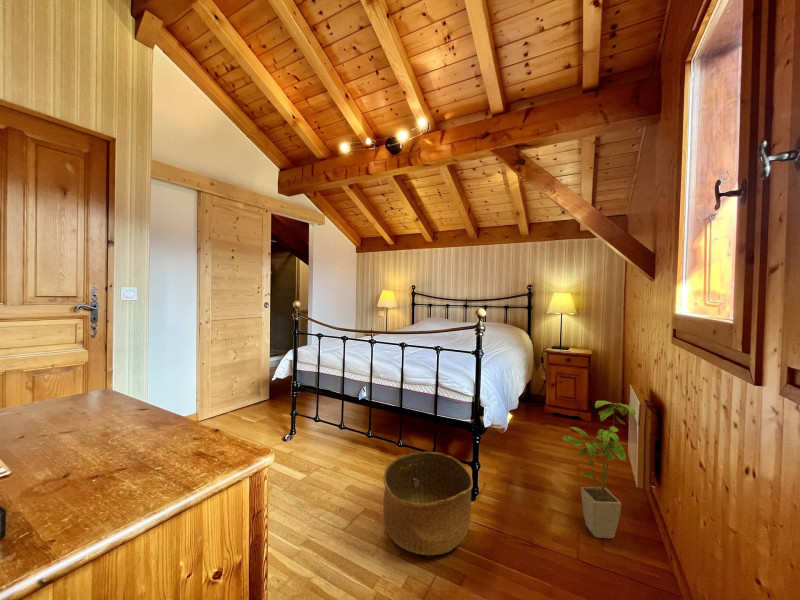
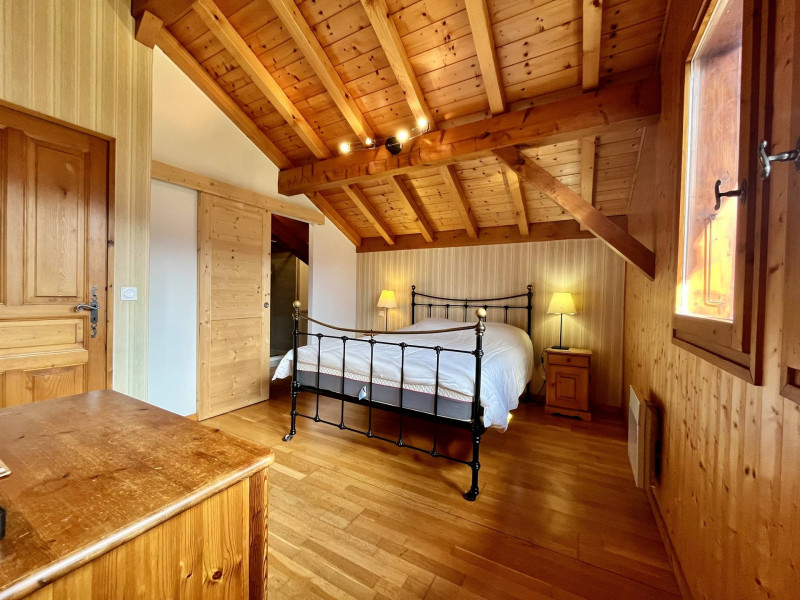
- house plant (603, 463)
- basket (426, 499)
